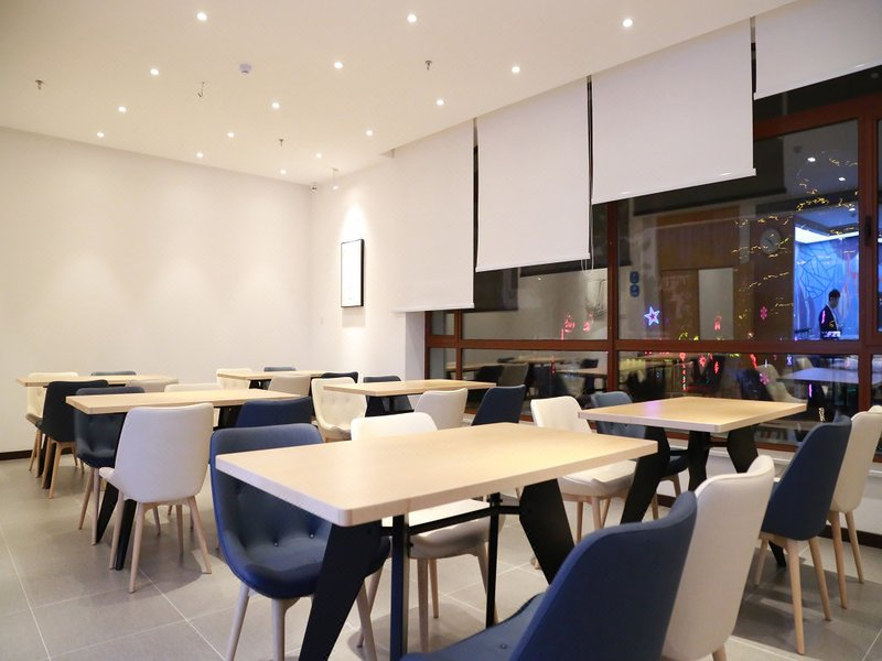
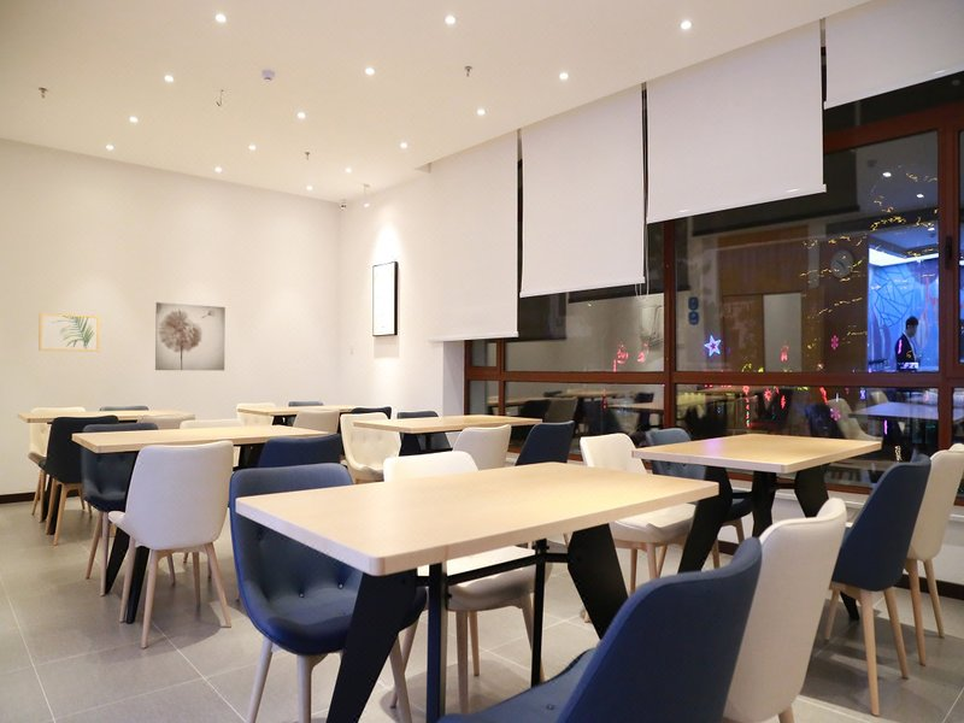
+ wall art (190, 337)
+ wall art (70, 333)
